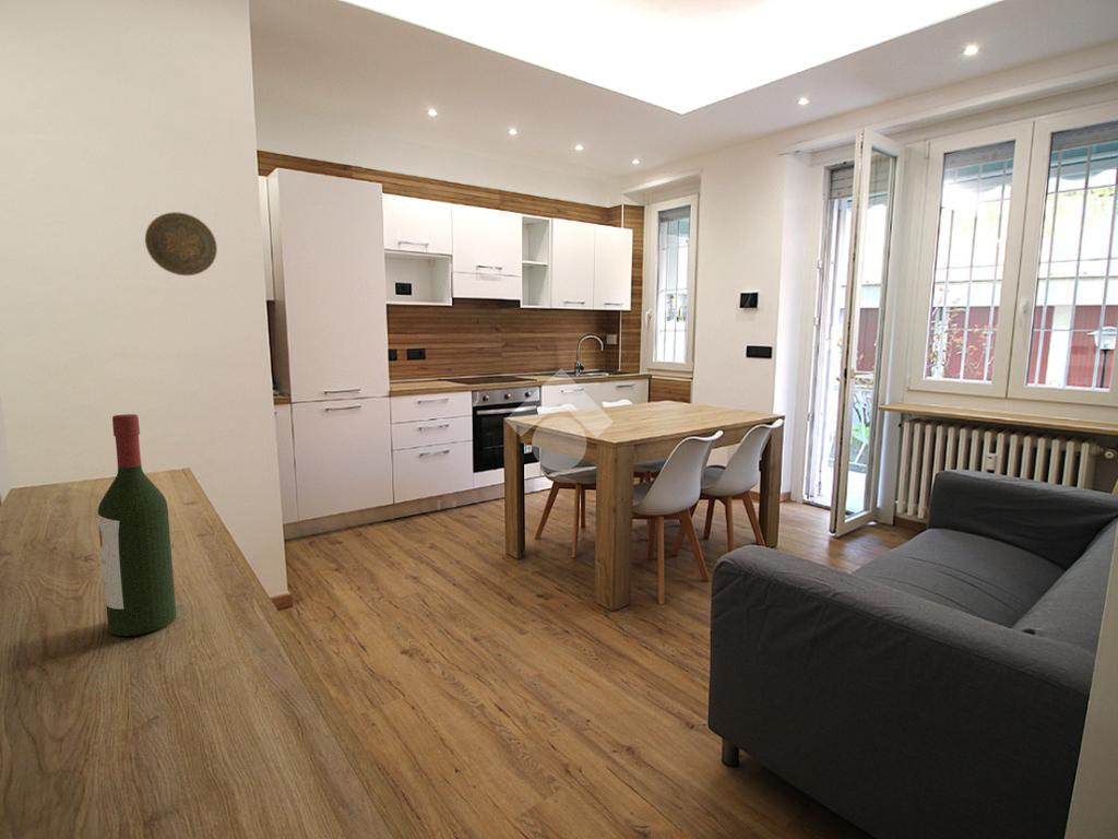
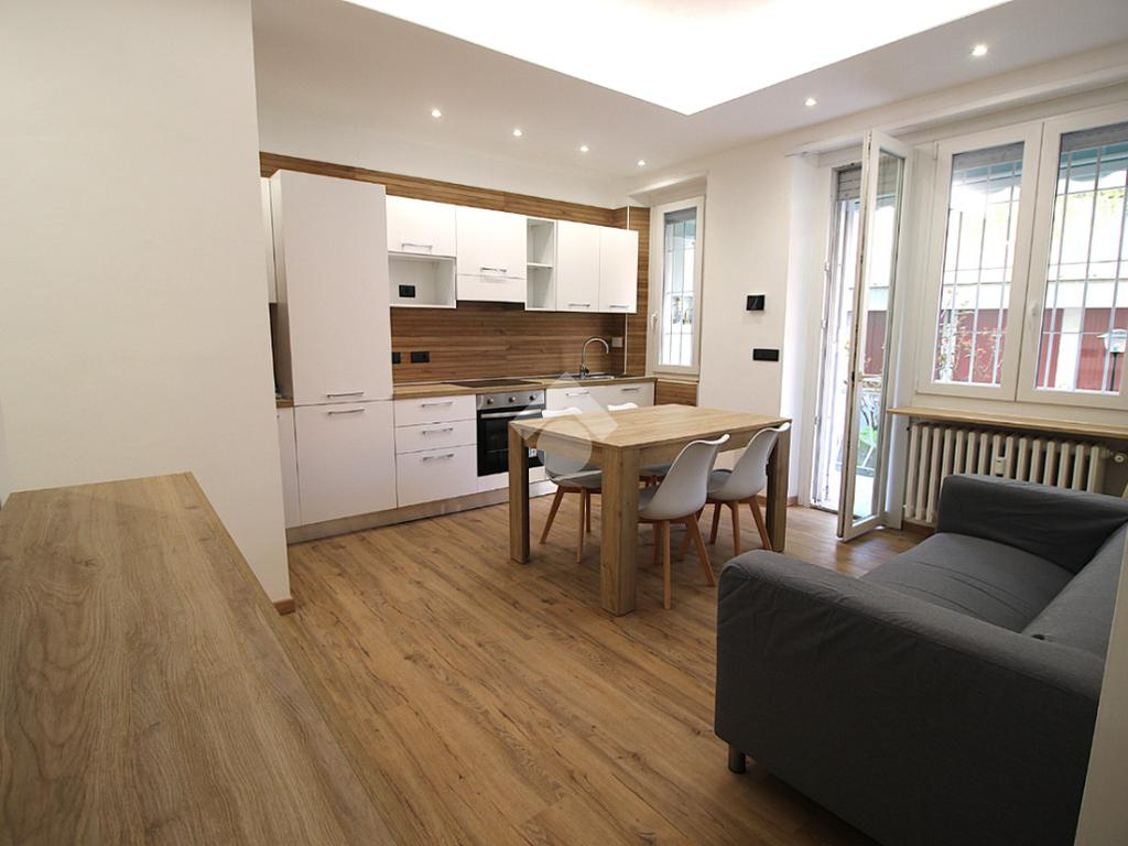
- decorative plate (182, 244)
- wine bottle (134, 521)
